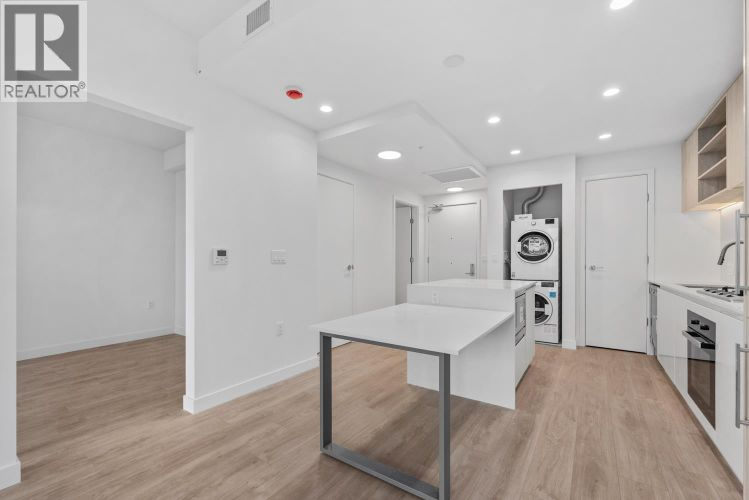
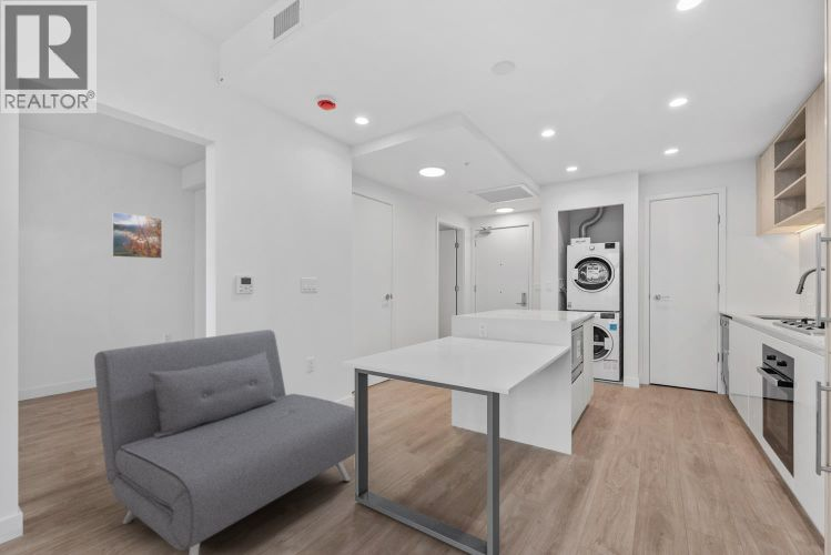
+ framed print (138, 236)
+ sofa (237, 418)
